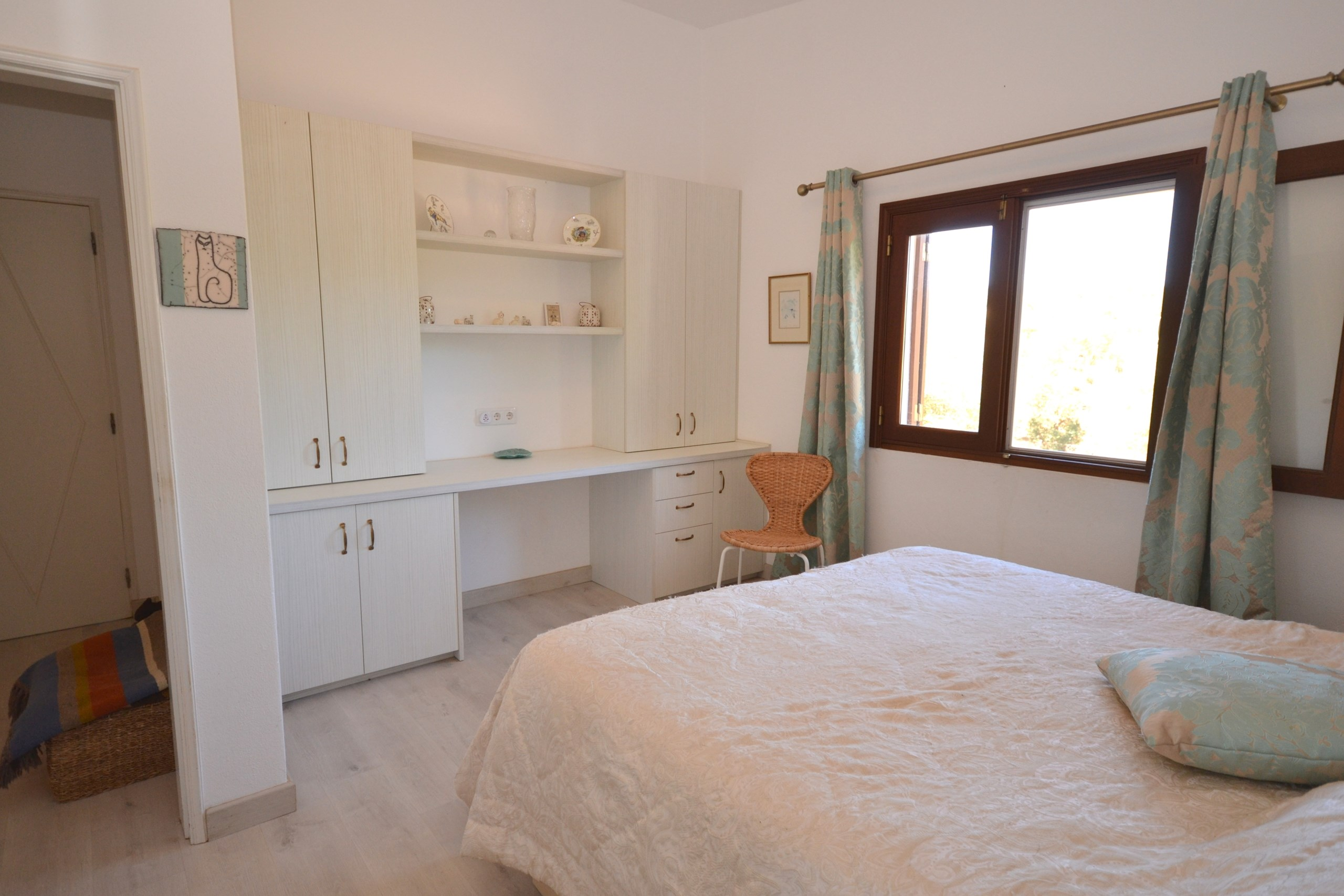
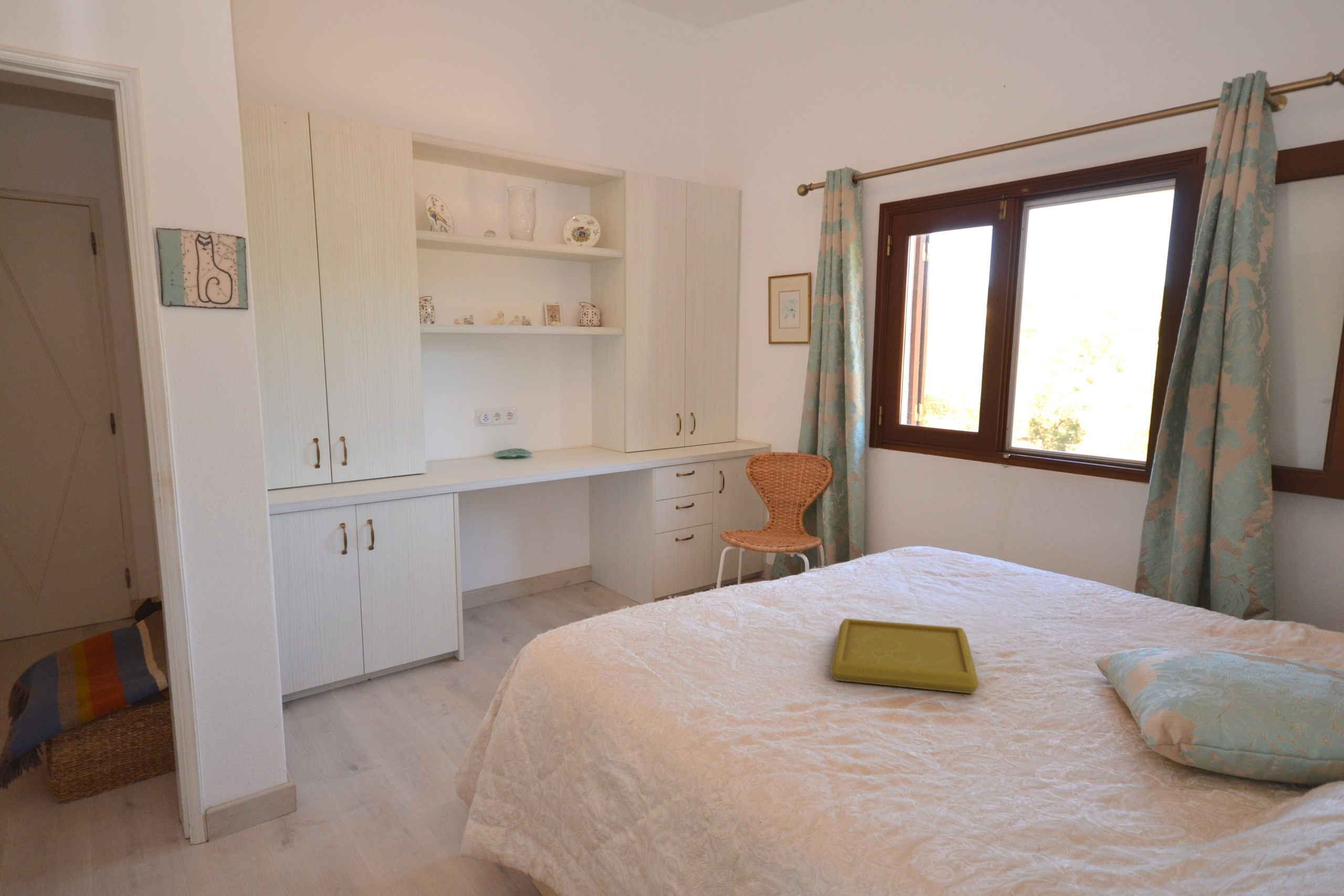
+ serving tray (902, 652)
